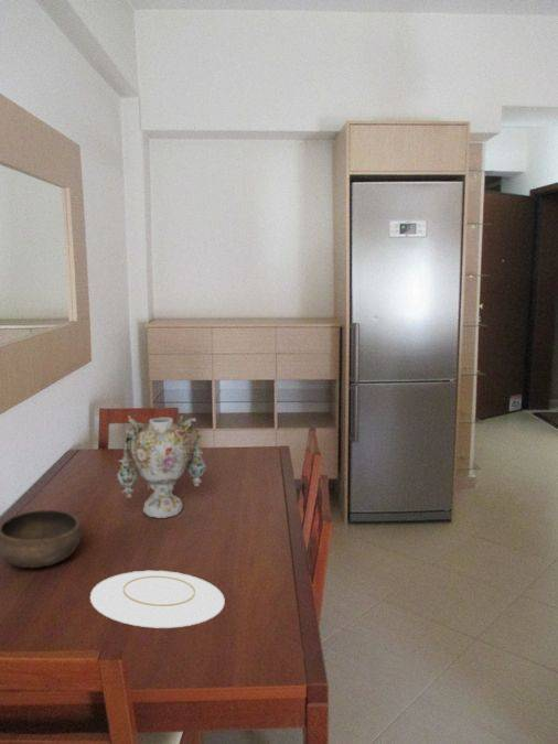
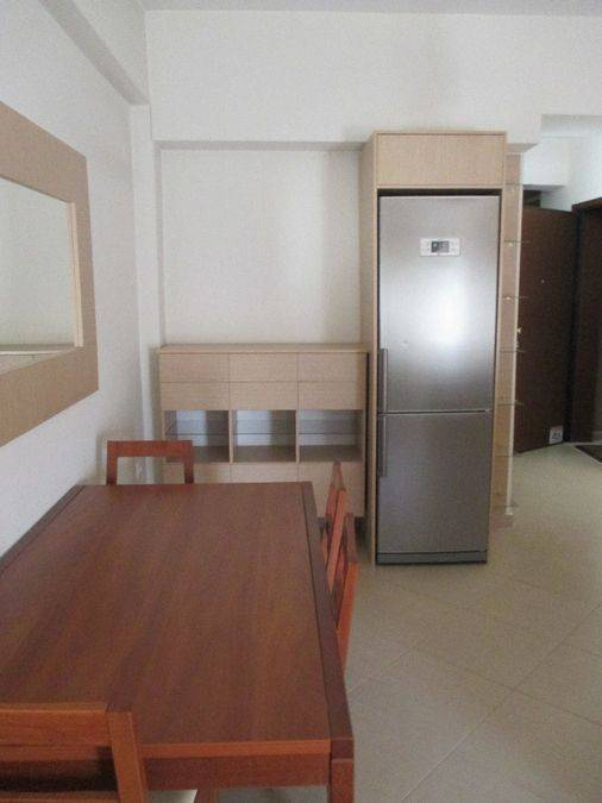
- plate (159, 594)
- bowl (40, 540)
- vase (161, 463)
